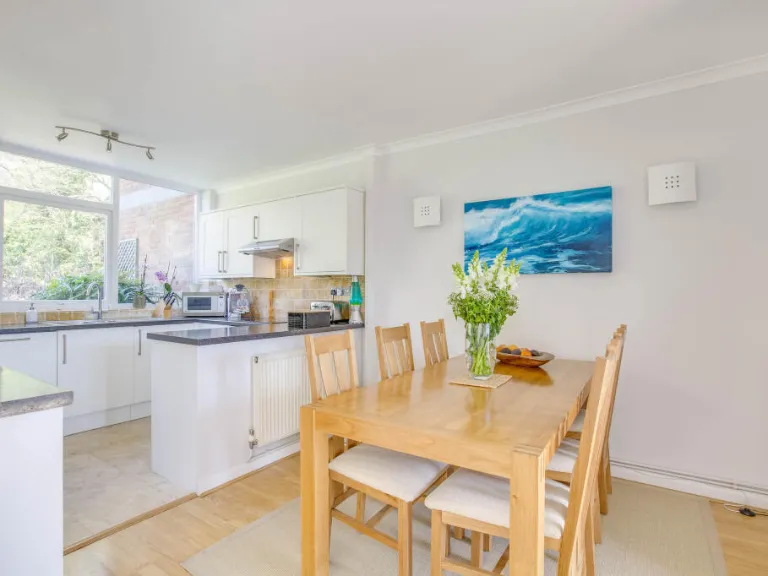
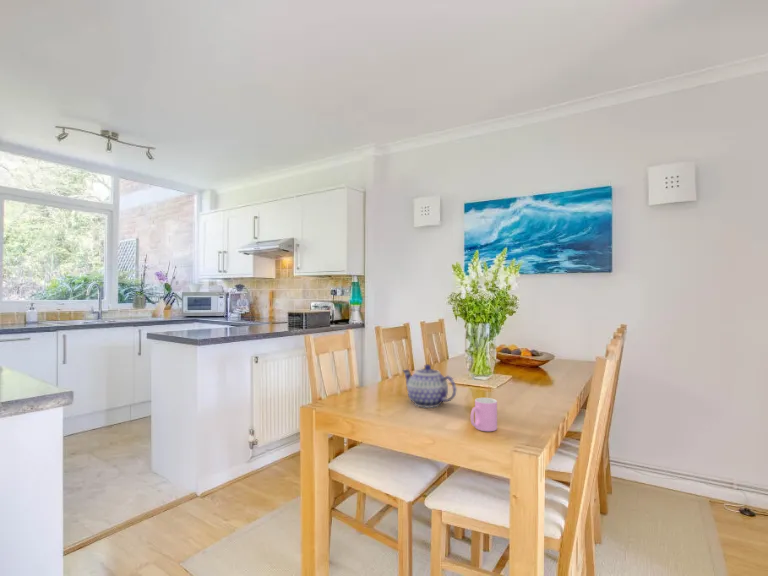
+ cup (482, 415)
+ teapot (427, 384)
